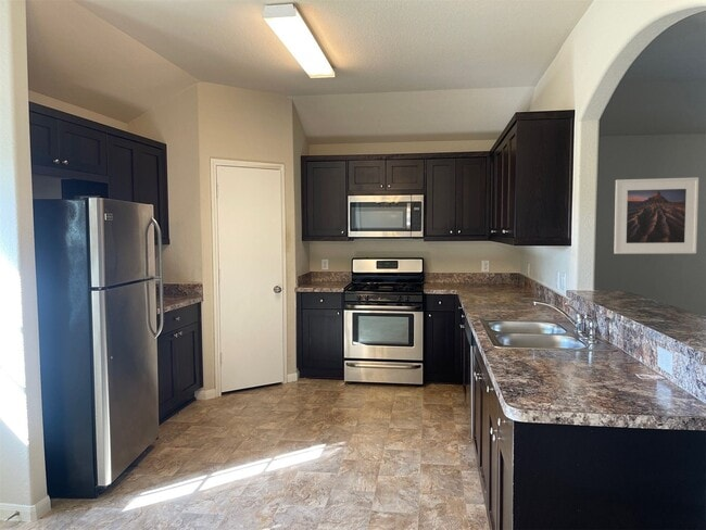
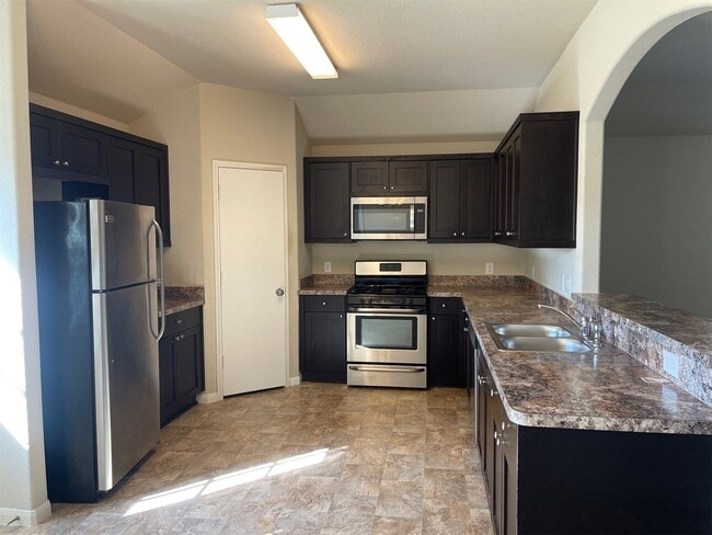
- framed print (655, 216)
